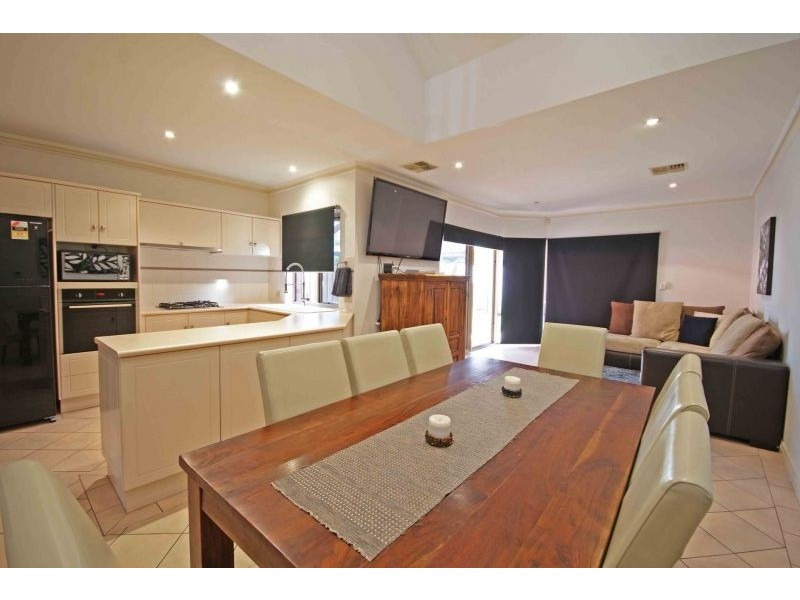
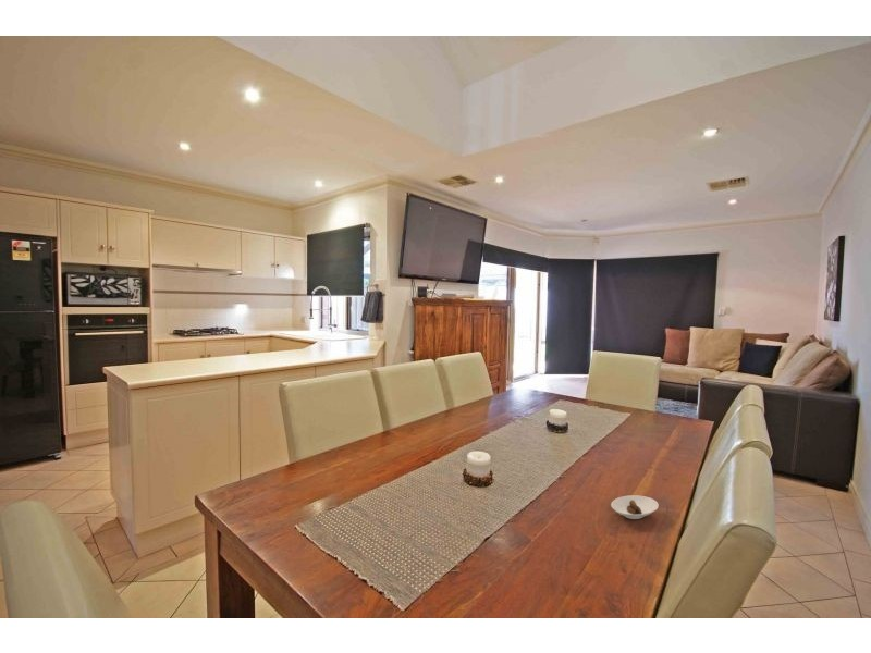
+ saucer (634, 508)
